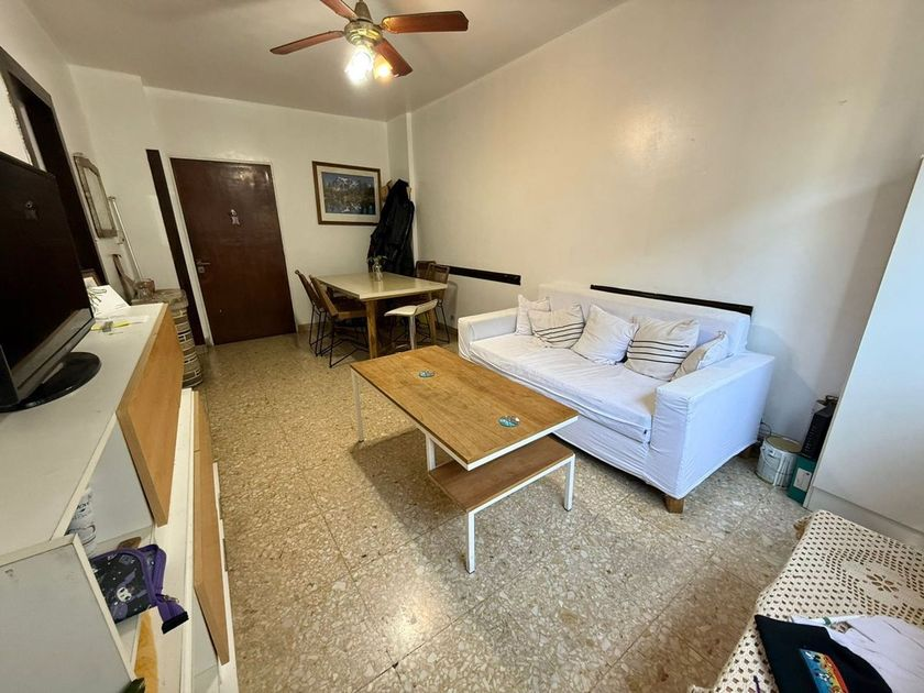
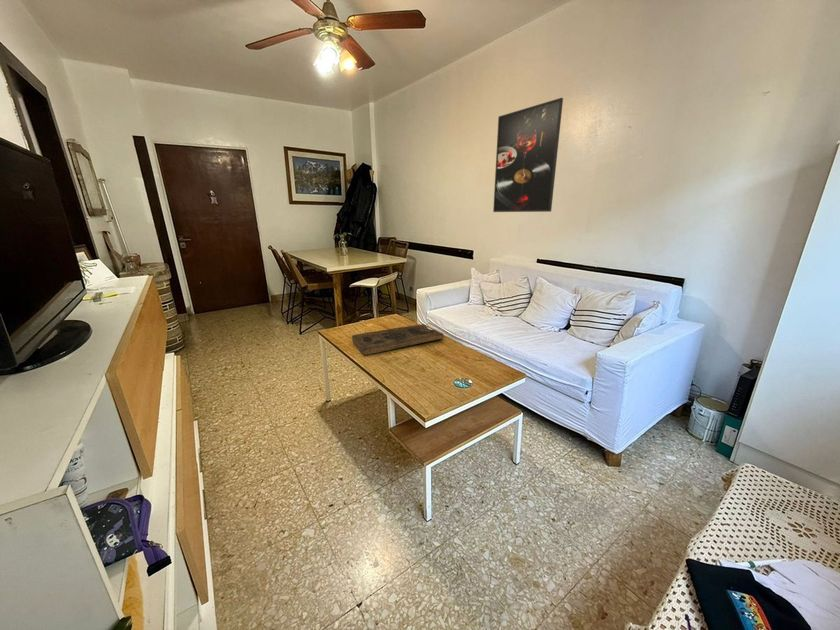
+ decorative tray (397, 337)
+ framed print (523, 162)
